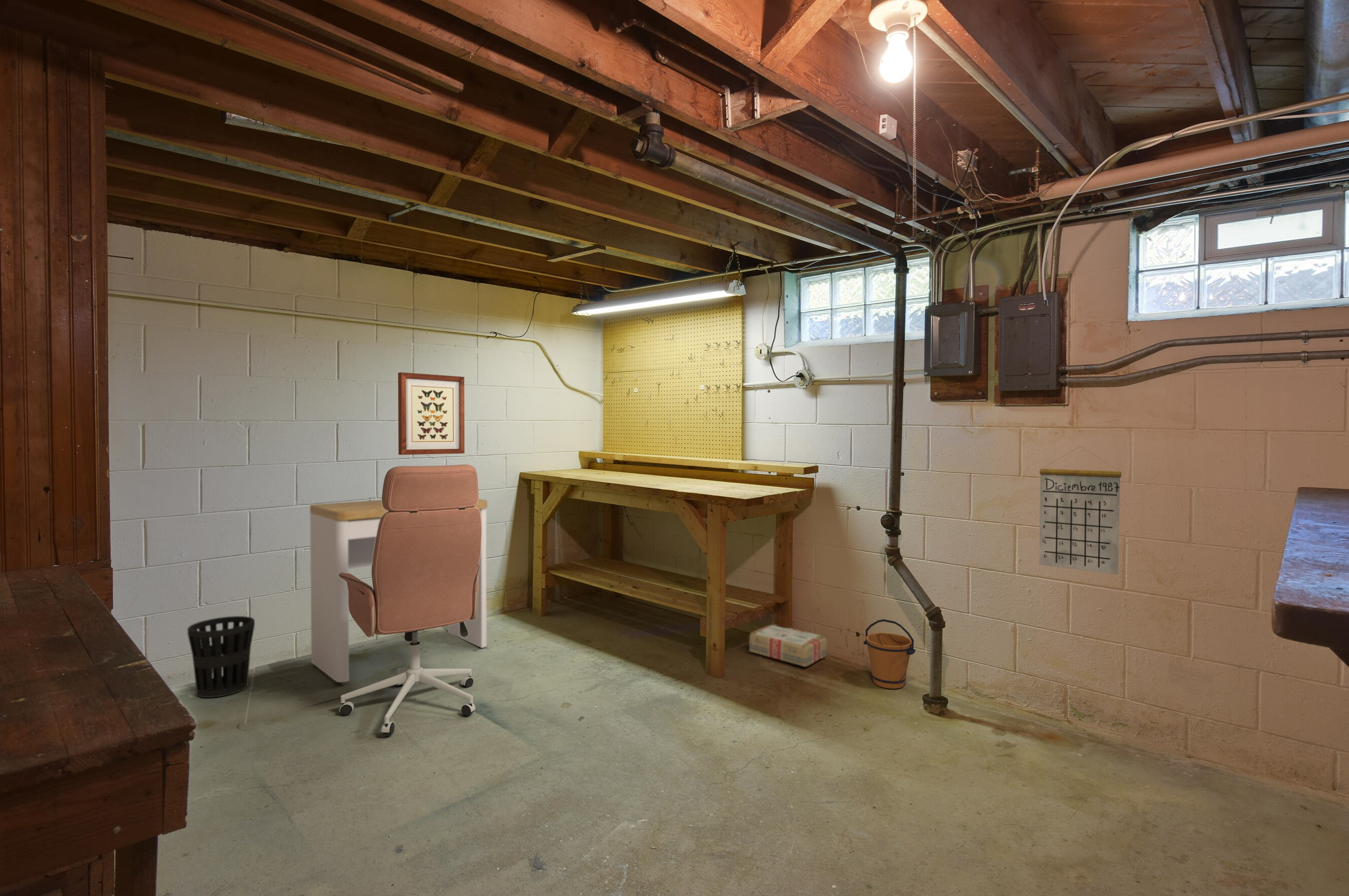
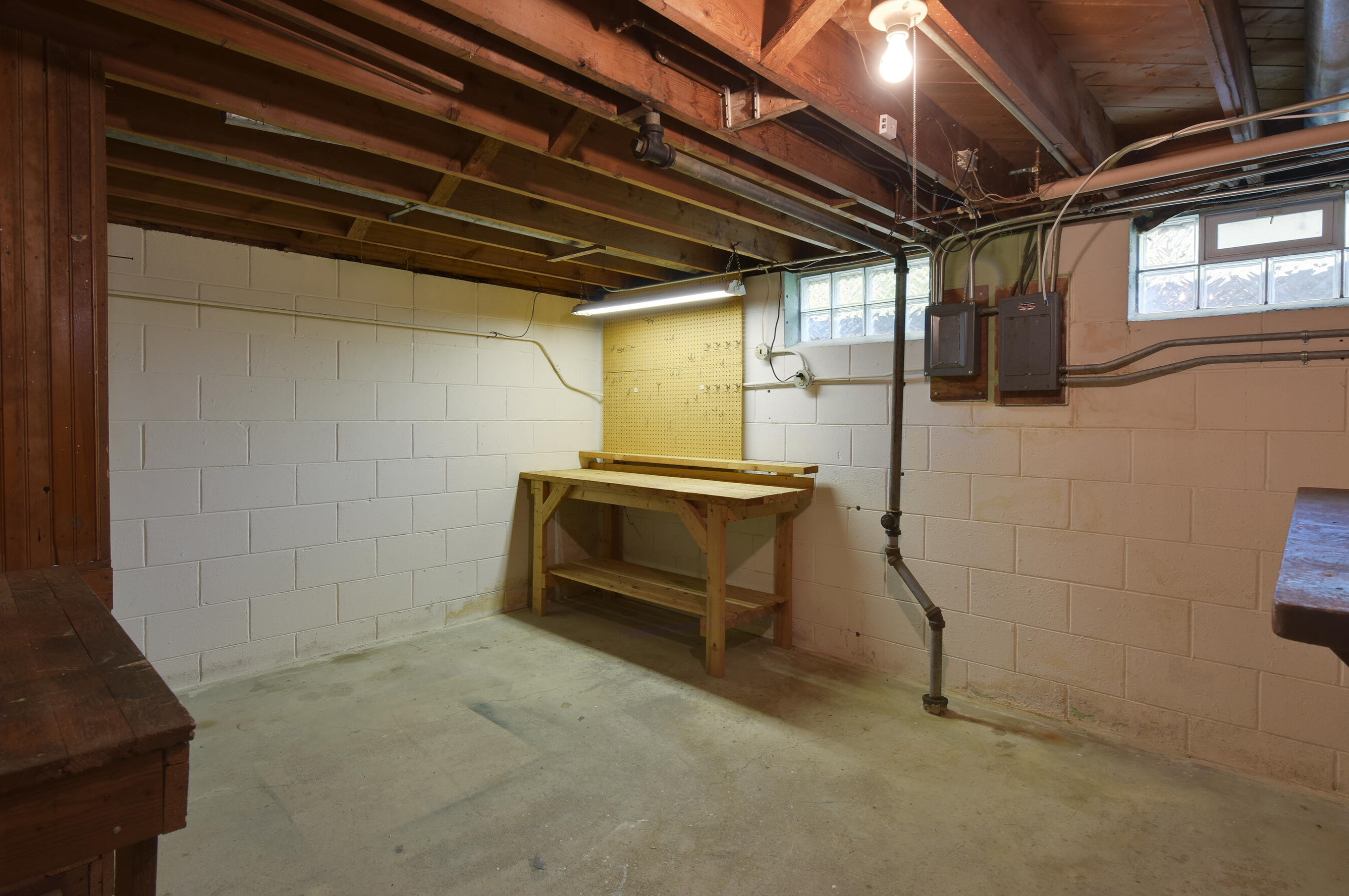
- desk (371, 565)
- calendar (1078, 508)
- wastebasket (222, 656)
- wall art (432, 414)
- carton (787, 644)
- bucket (889, 652)
- office chair (416, 586)
